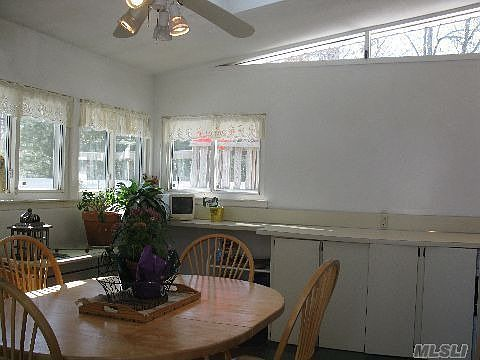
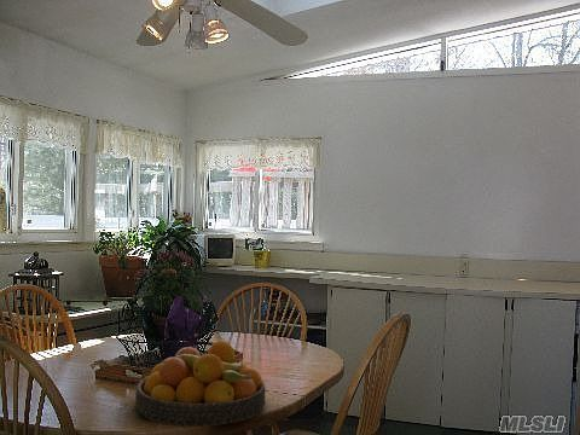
+ fruit bowl (202, 376)
